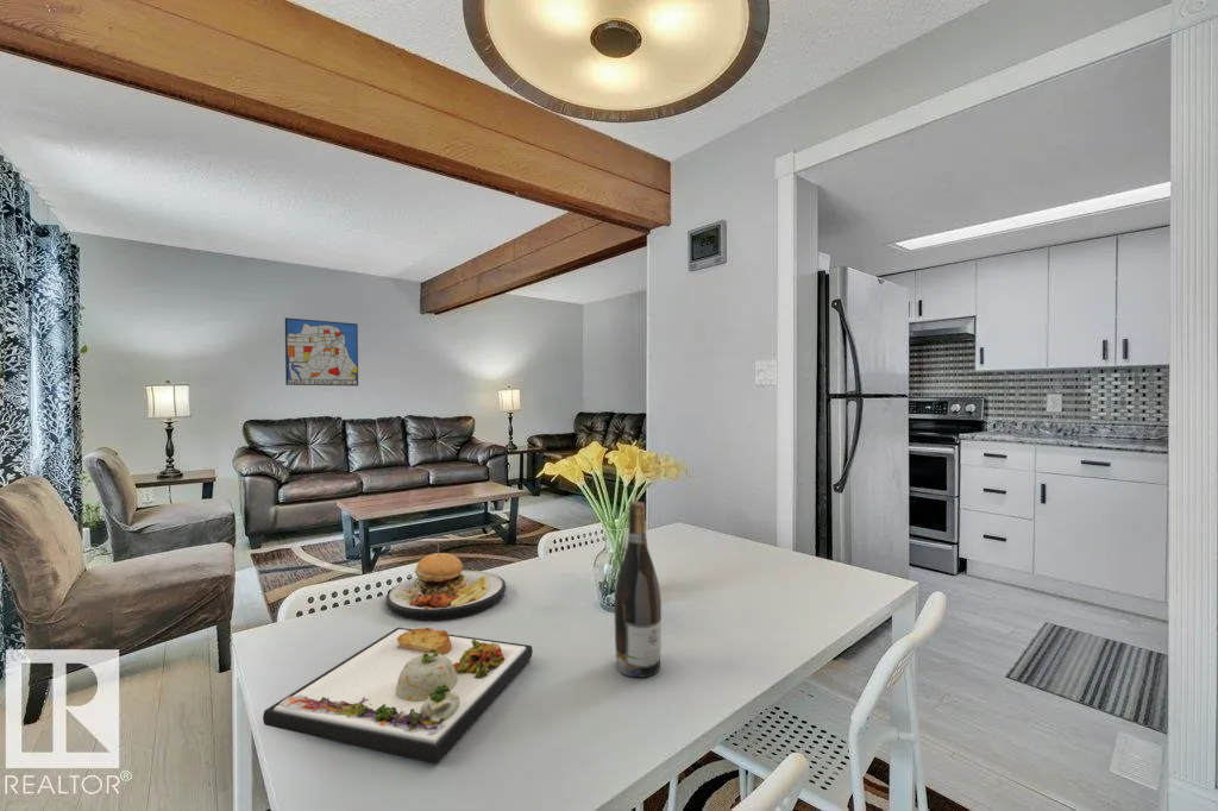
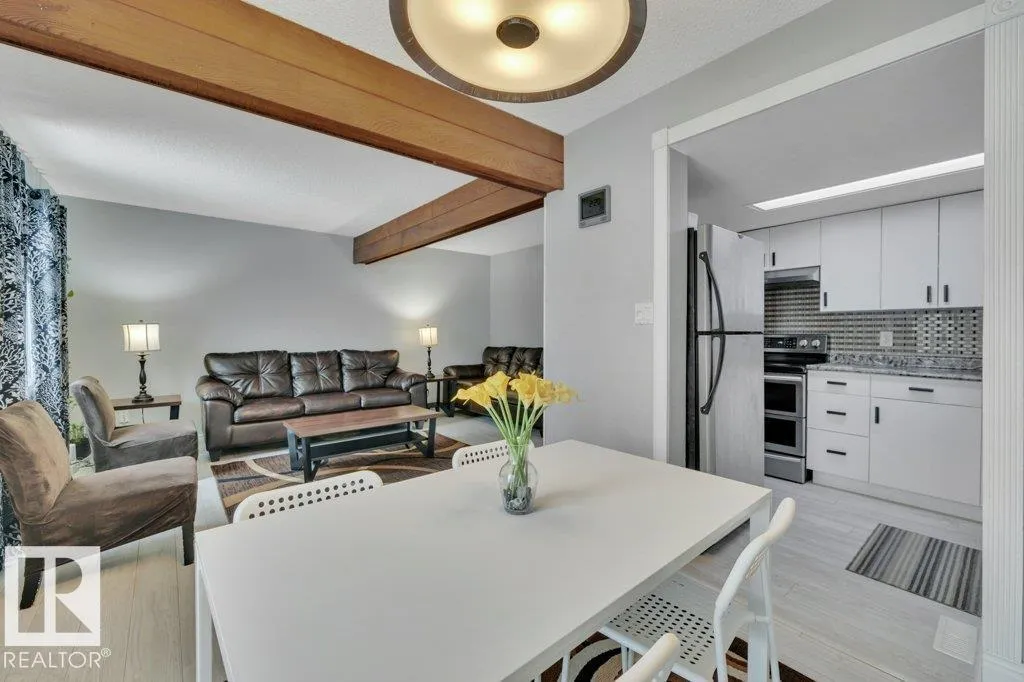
- wine bottle (638, 584)
- dinner plate (413, 666)
- wall art (322, 353)
- plate (447, 567)
